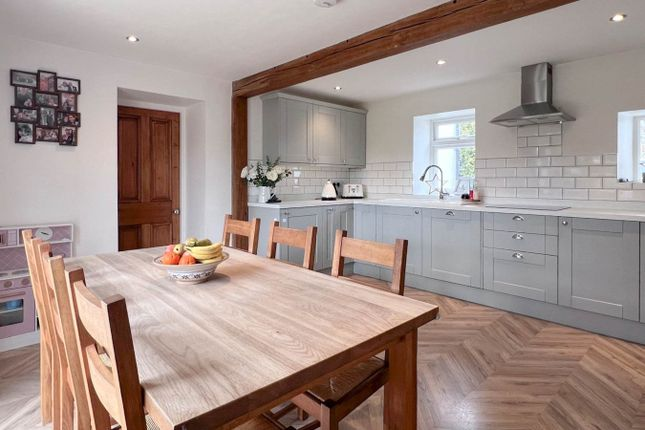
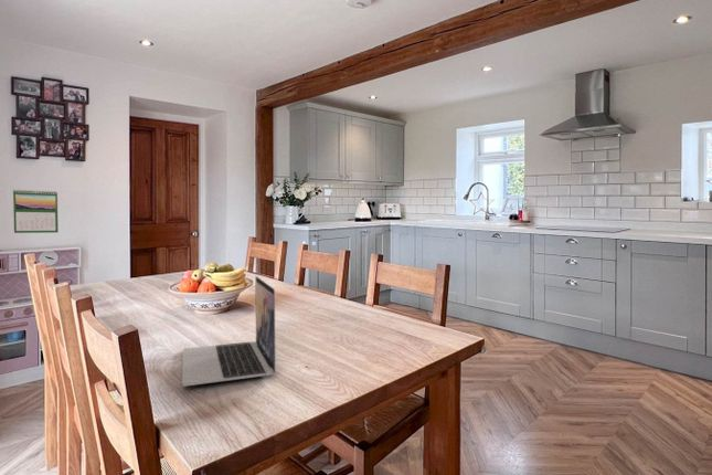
+ laptop (229, 344)
+ calendar (35, 211)
